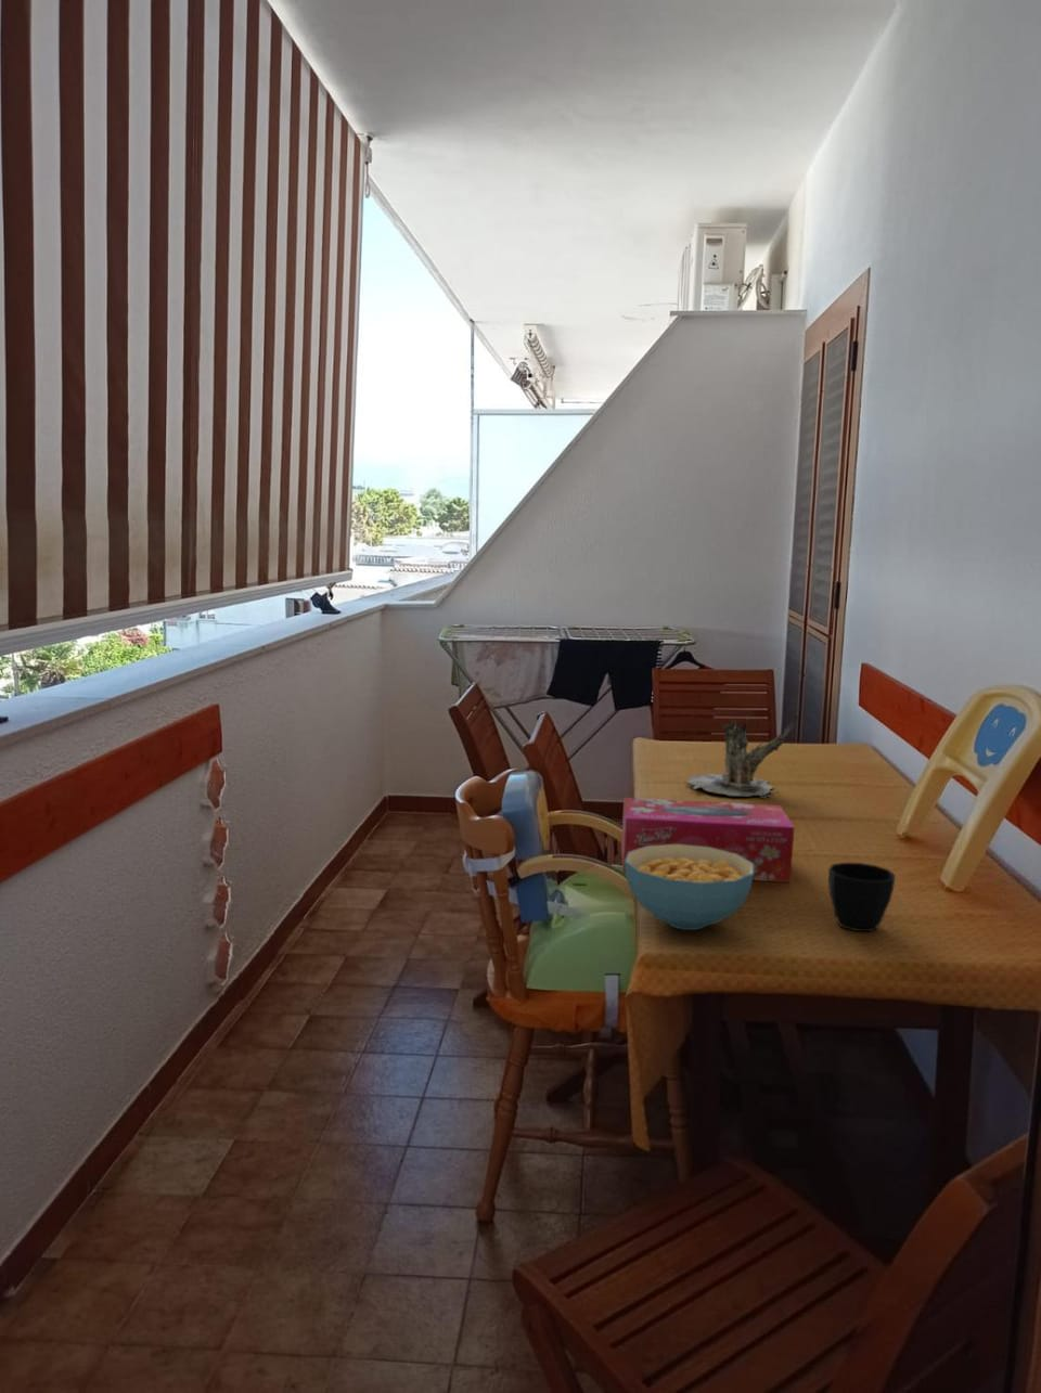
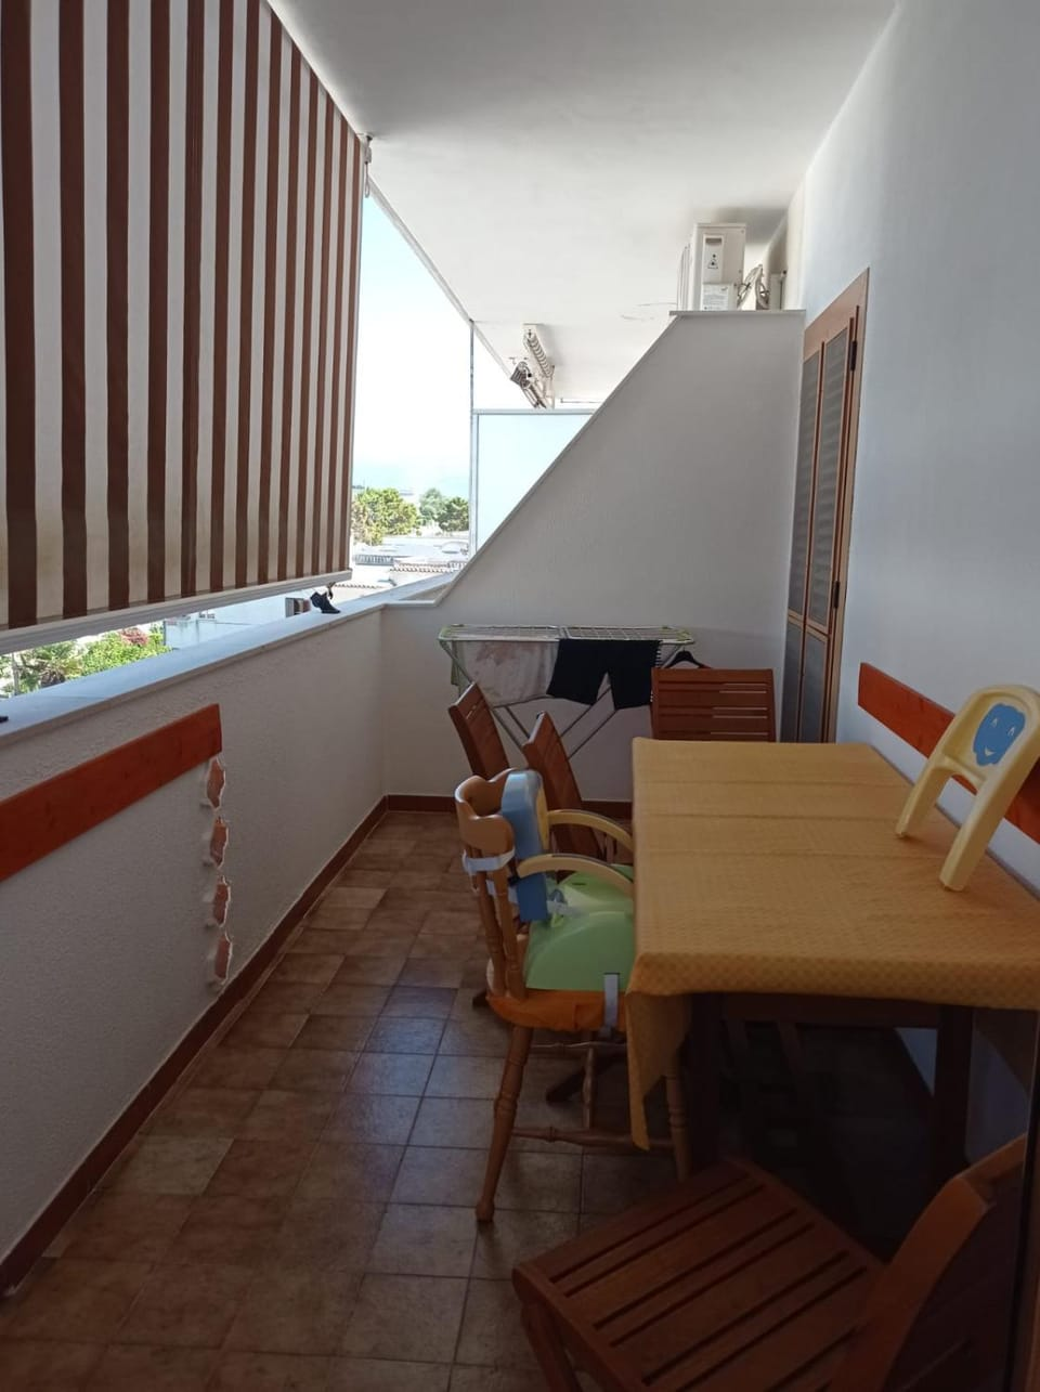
- tissue box (704, 838)
- cereal bowl (688, 892)
- cup (862, 898)
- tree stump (740, 749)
